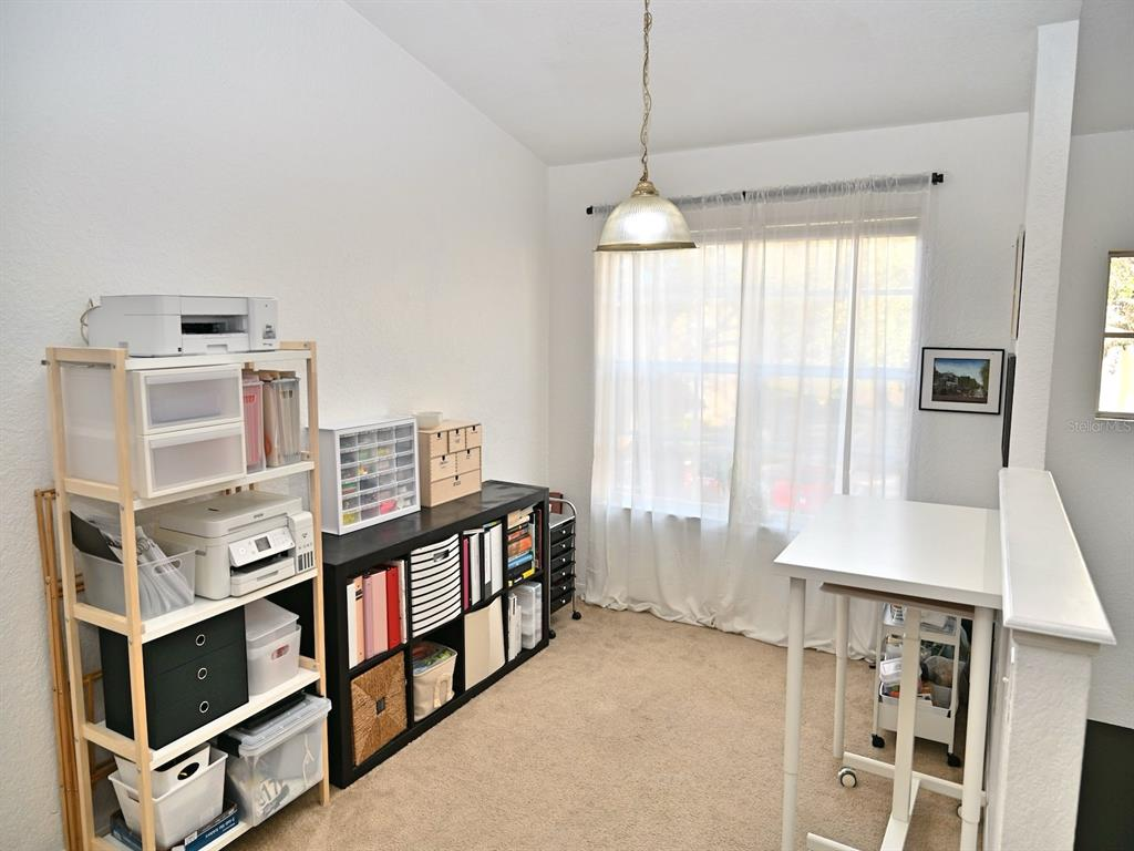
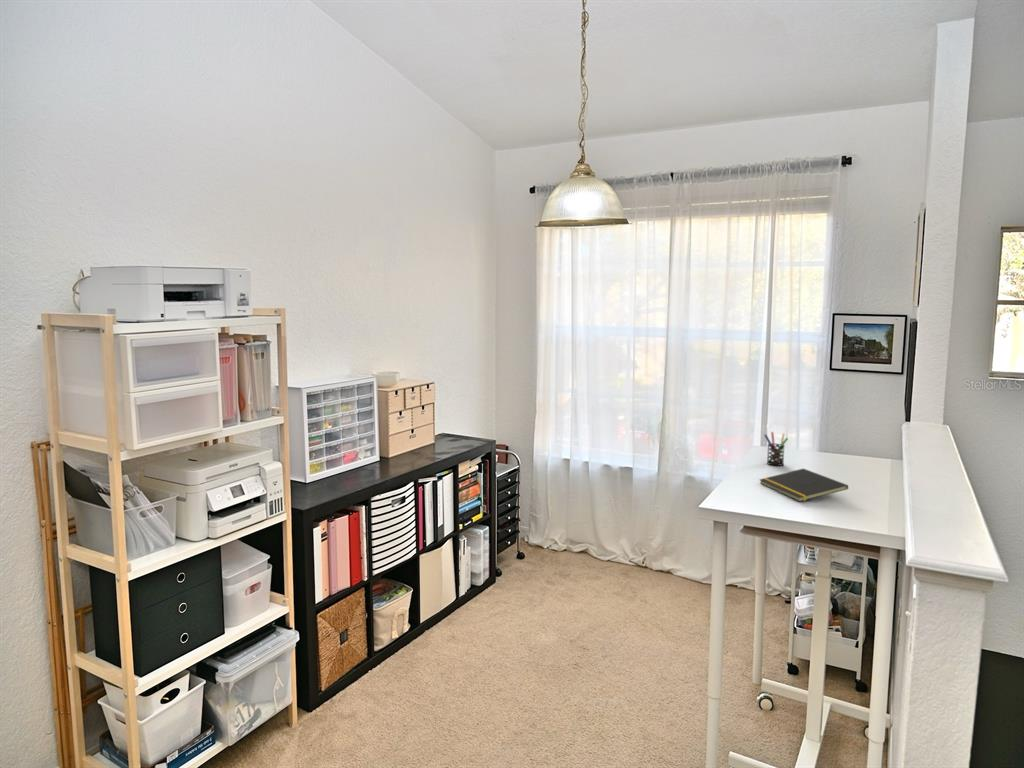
+ notepad (801, 484)
+ pen holder (776, 448)
